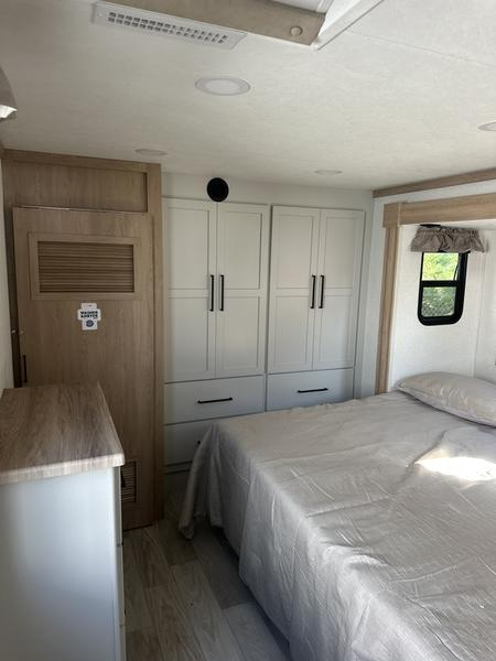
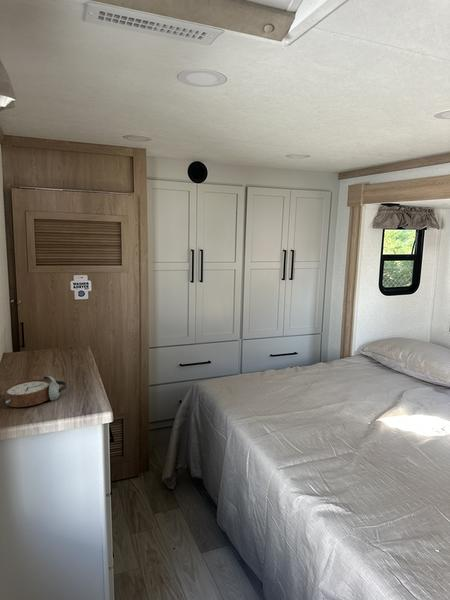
+ alarm clock (36, 389)
